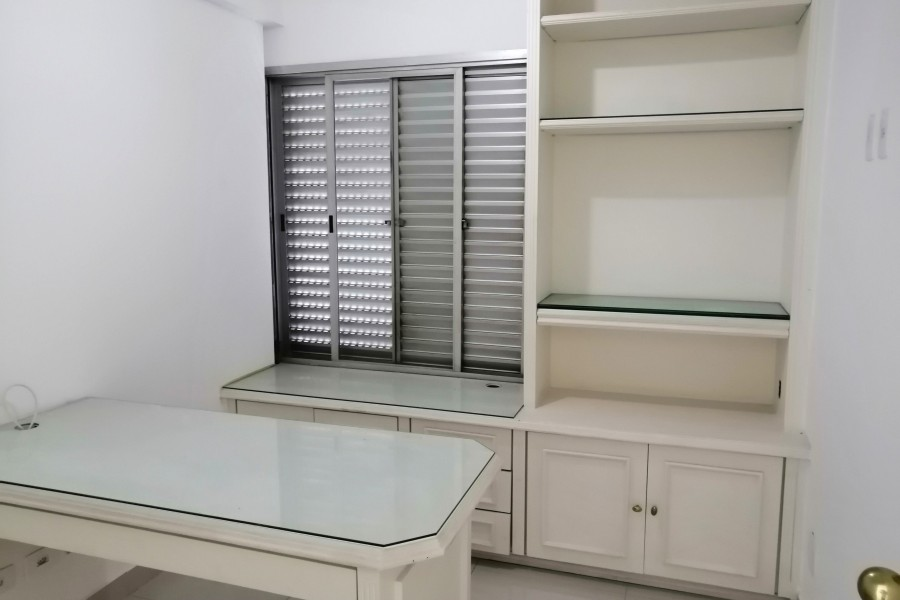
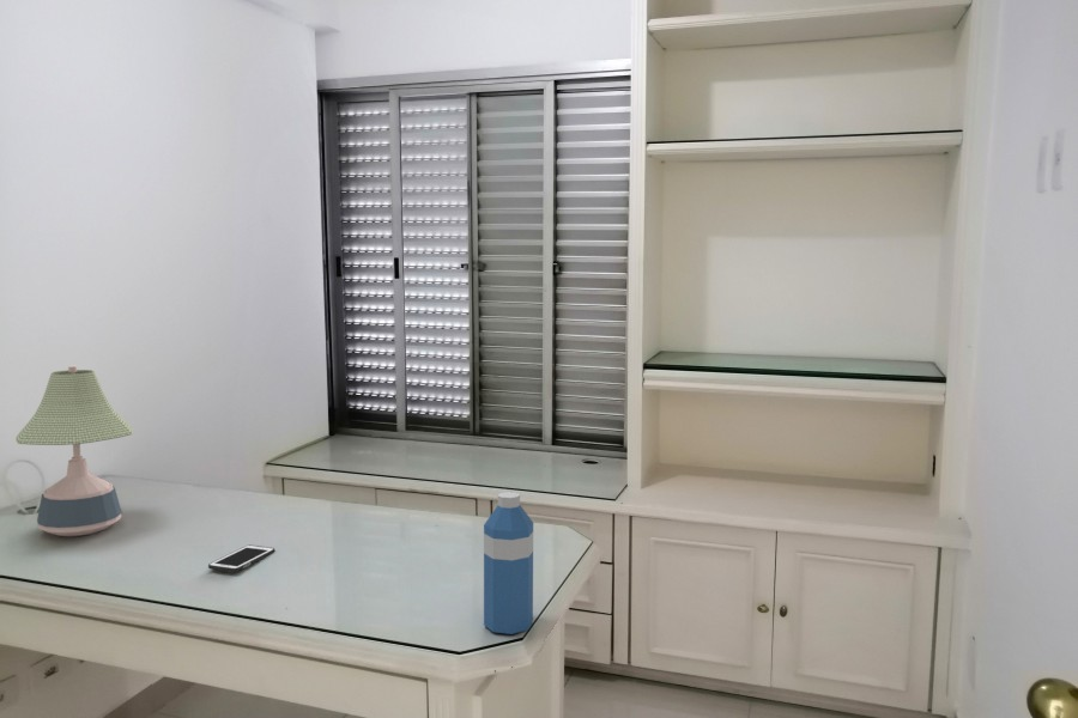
+ desk lamp (77, 448)
+ cell phone (242, 558)
+ water bottle (508, 559)
